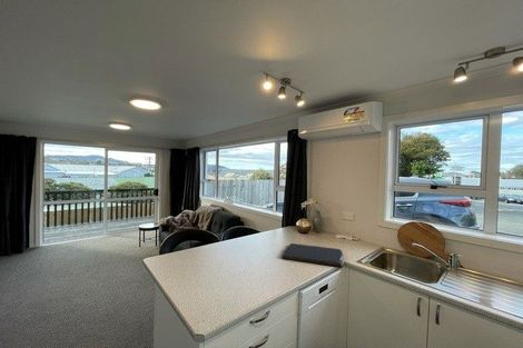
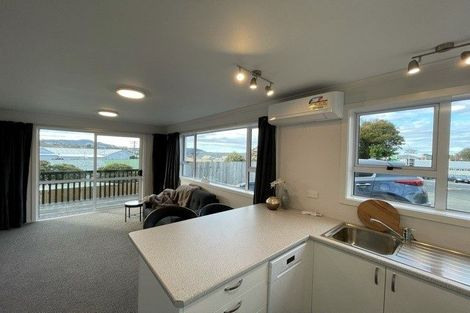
- cutting board (313, 252)
